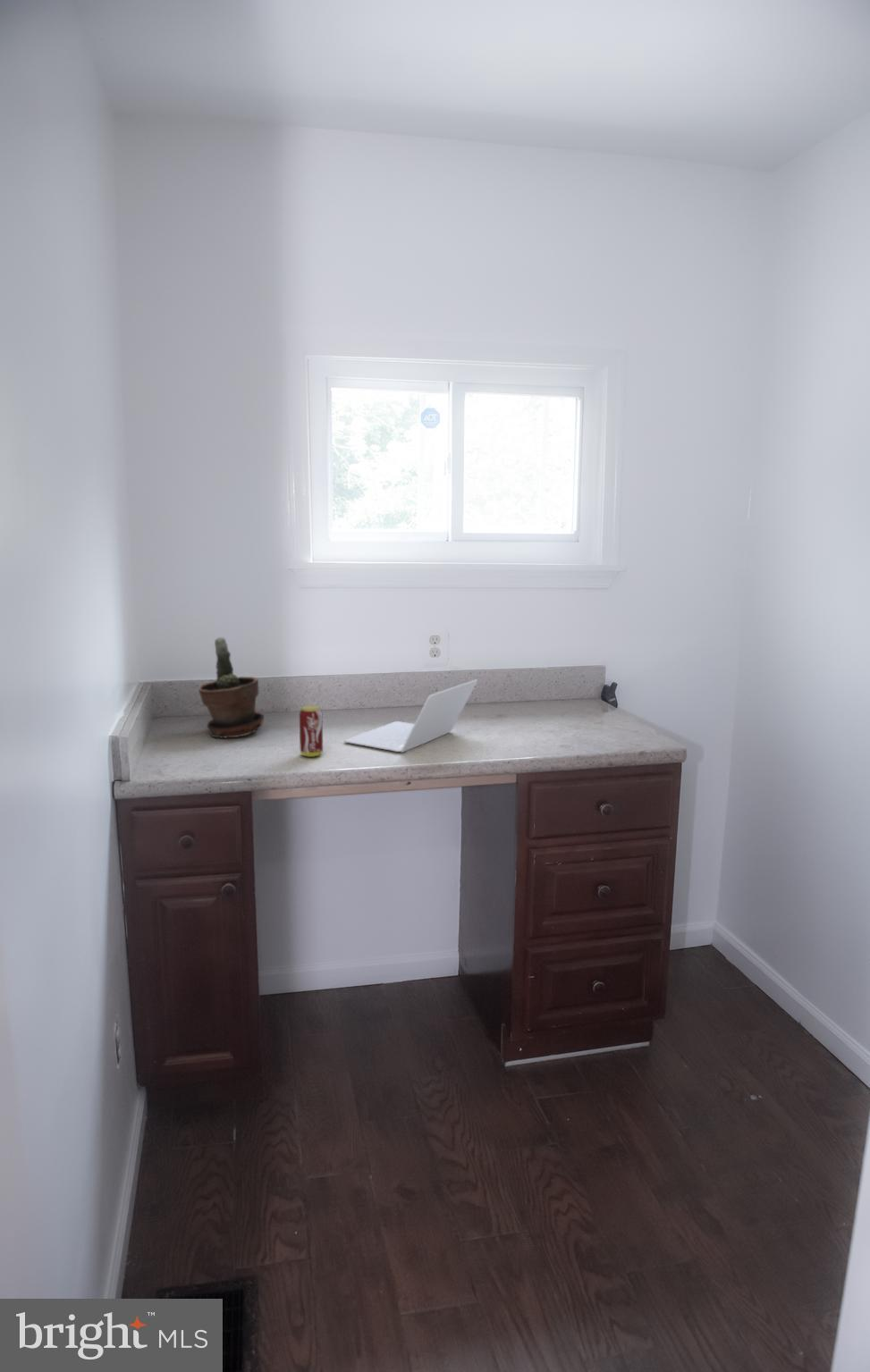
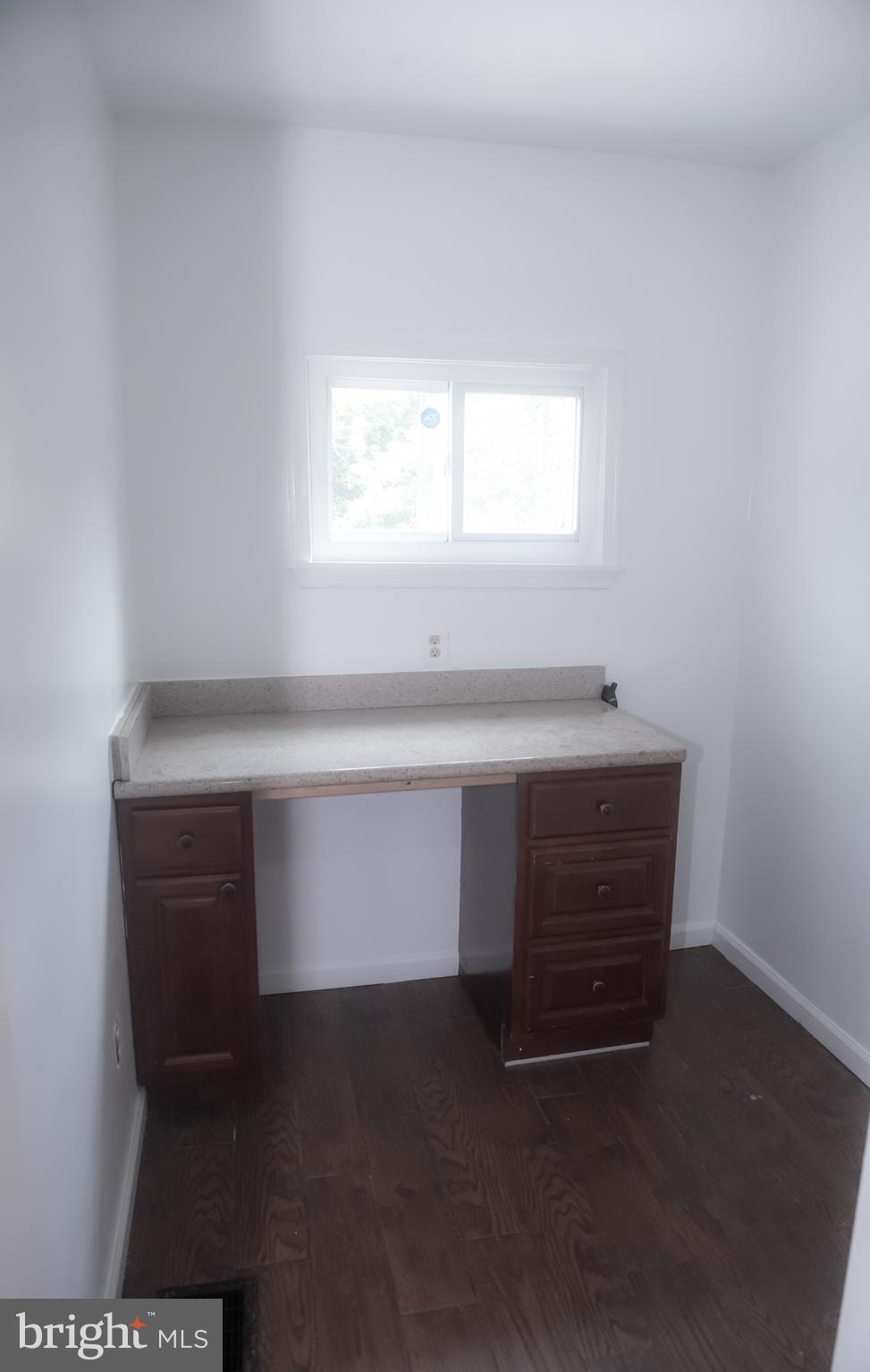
- beverage can (310, 731)
- potted plant (231, 686)
- laptop (420, 711)
